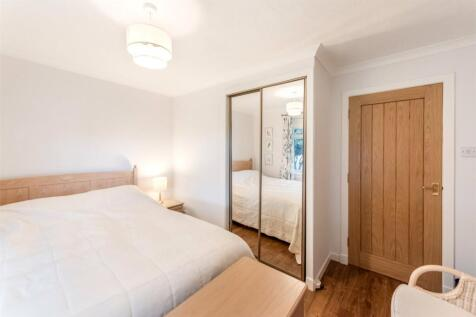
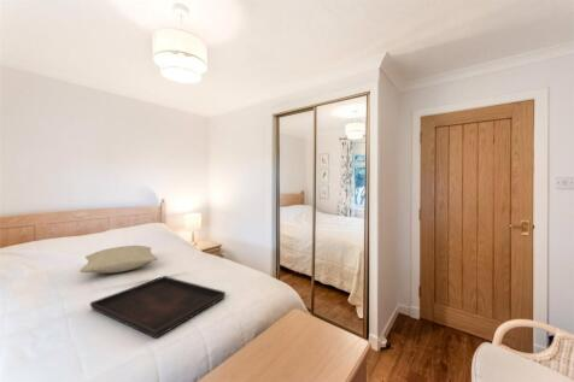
+ pillow (121, 258)
+ serving tray (160, 300)
